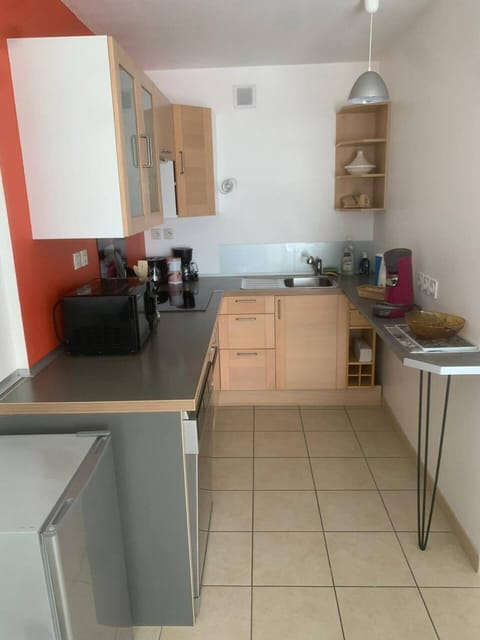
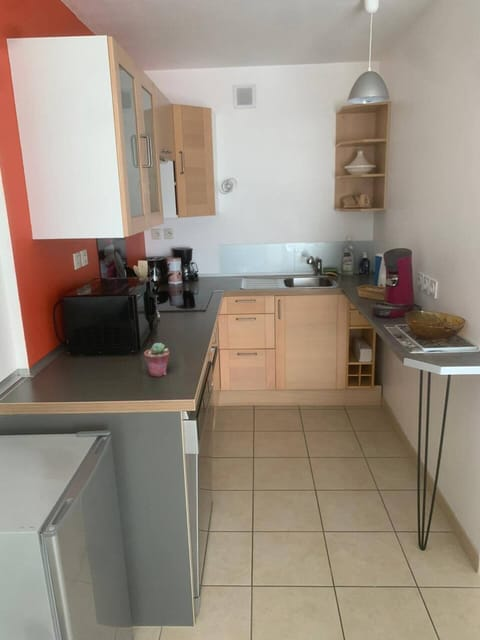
+ potted succulent (157, 358)
